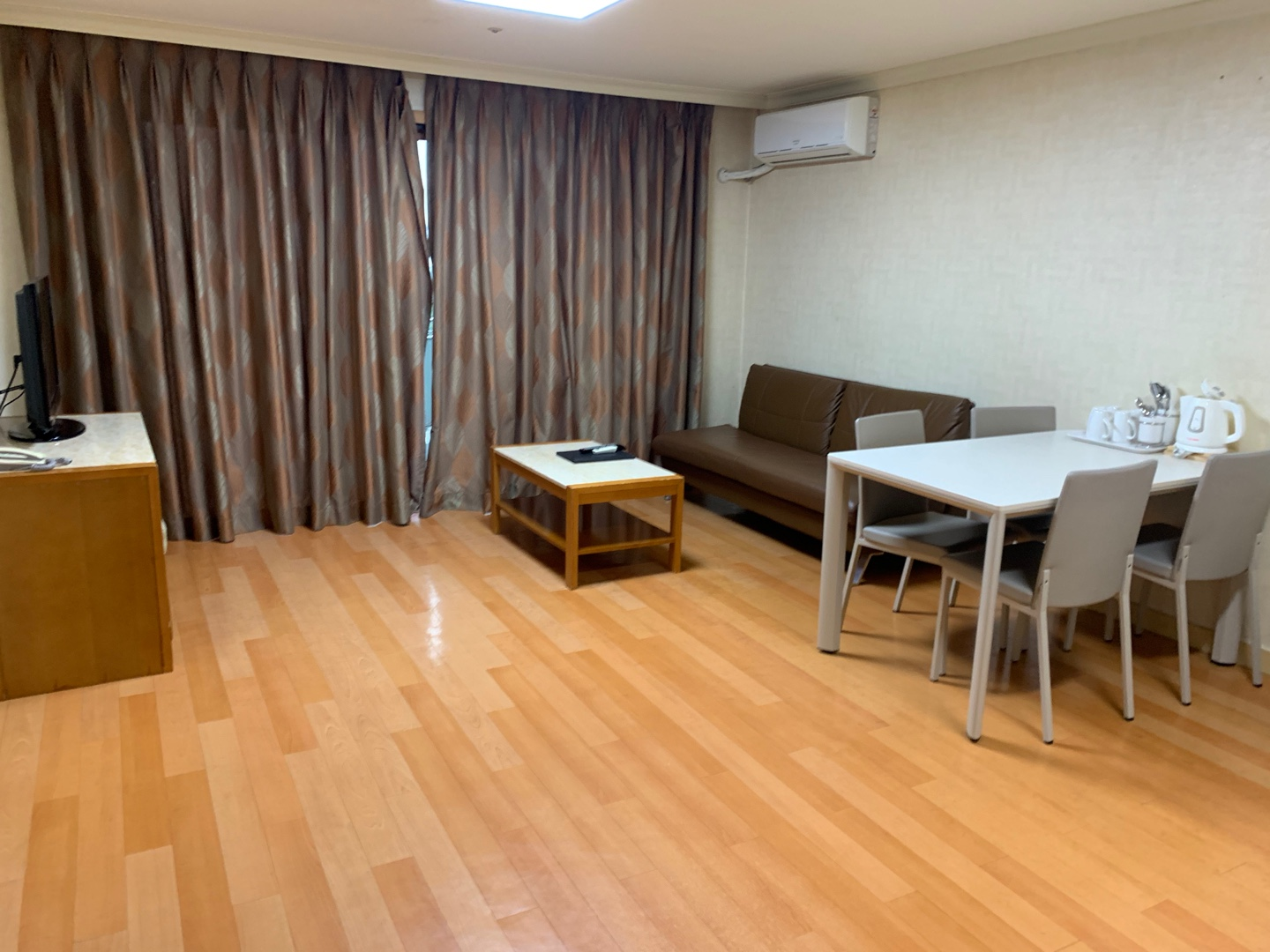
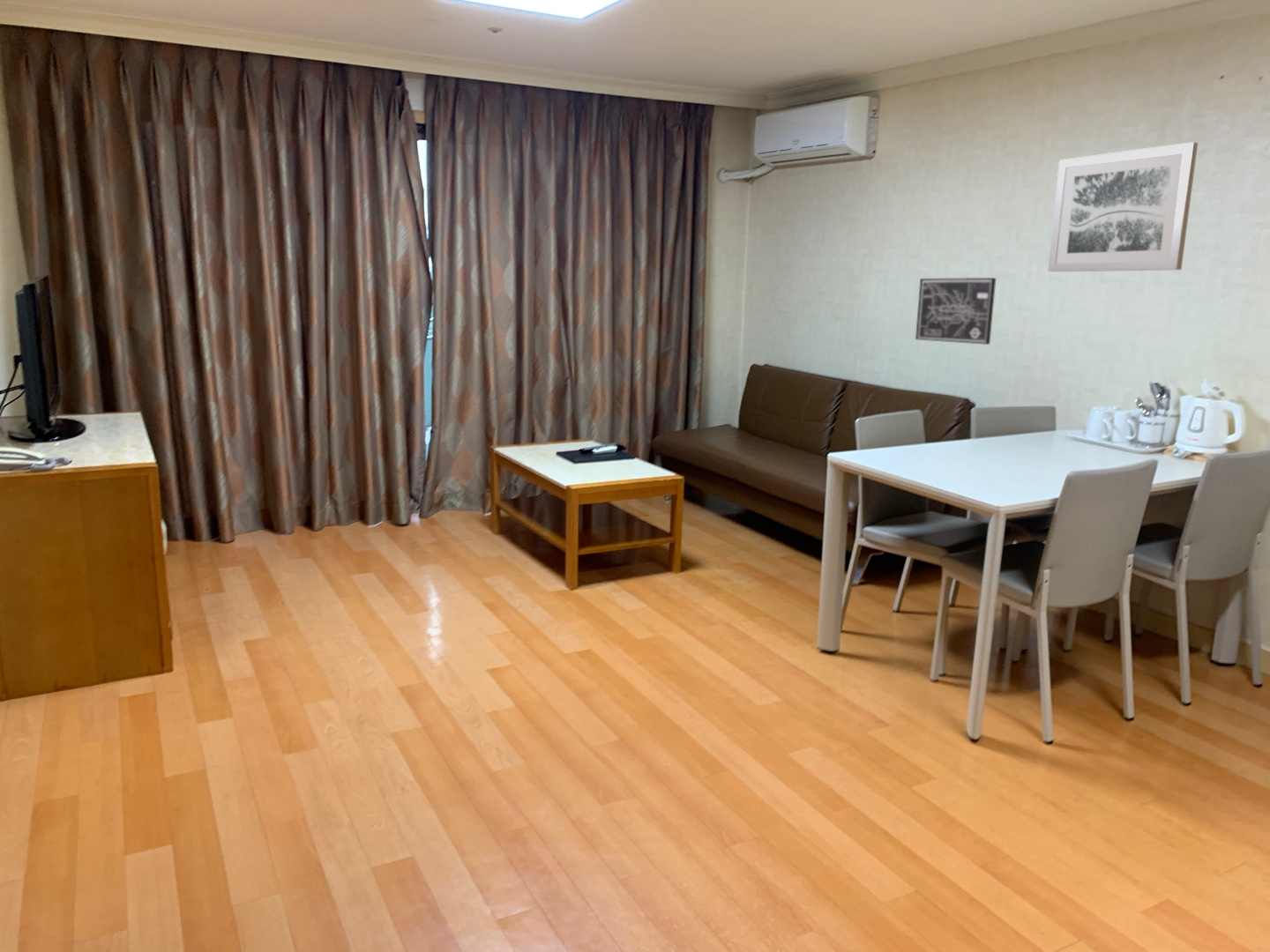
+ wall art (953, 309)
+ wall art (1117, 212)
